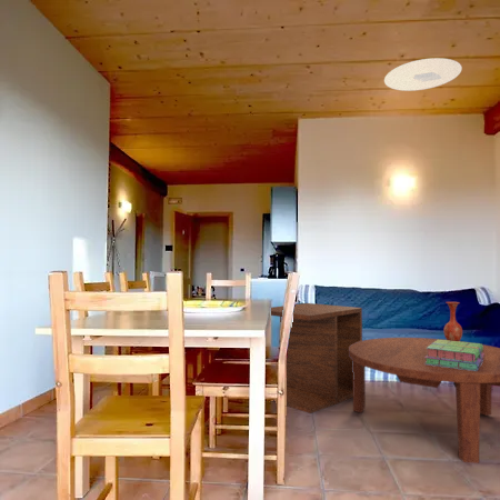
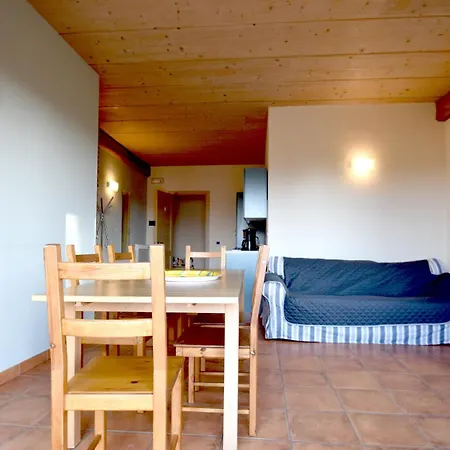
- ceiling light (421, 72)
- stack of books (454, 352)
- vase (452, 323)
- coffee table (433, 387)
- side table (309, 351)
